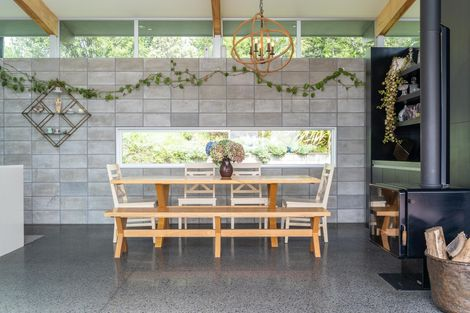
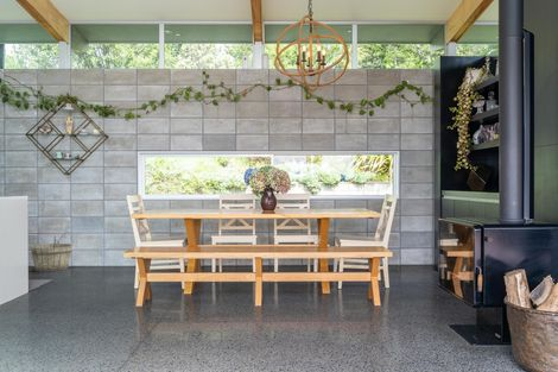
+ wooden bucket (51, 252)
